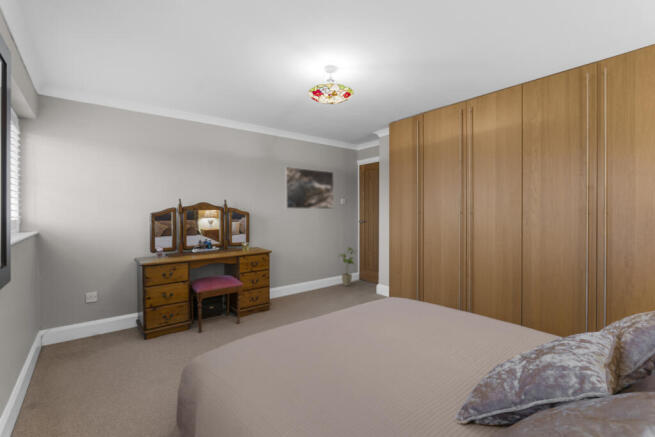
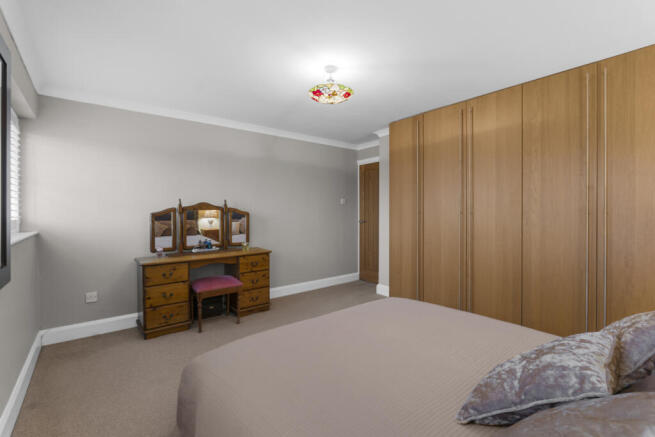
- house plant (348, 267)
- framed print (310, 189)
